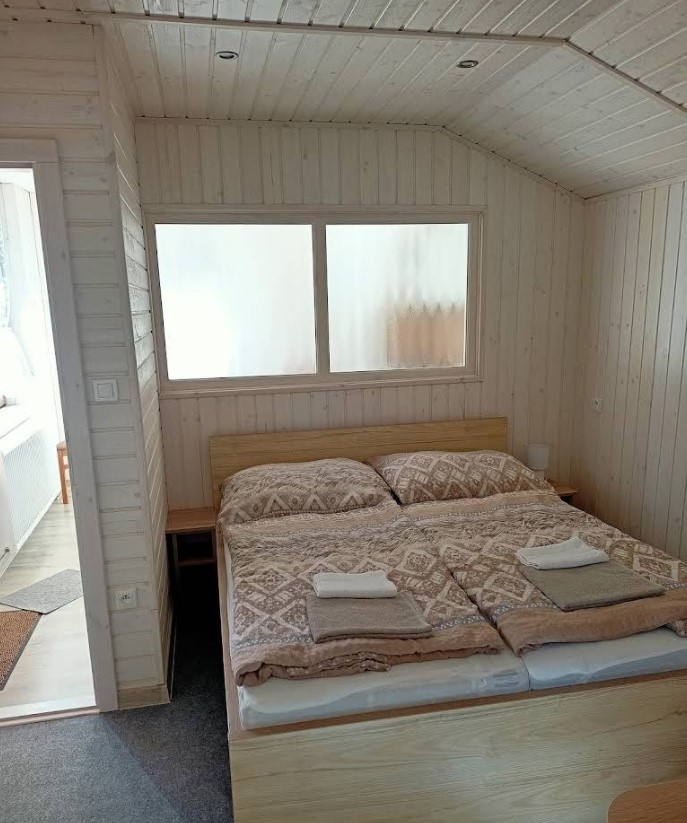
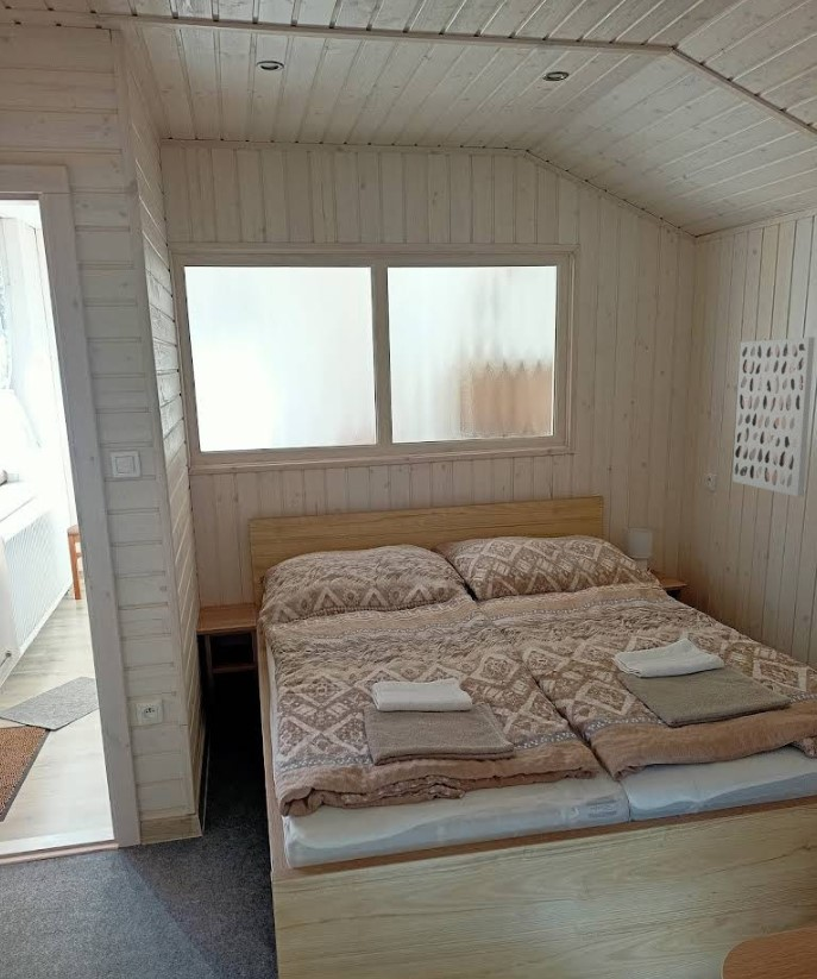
+ wall art (769, 415)
